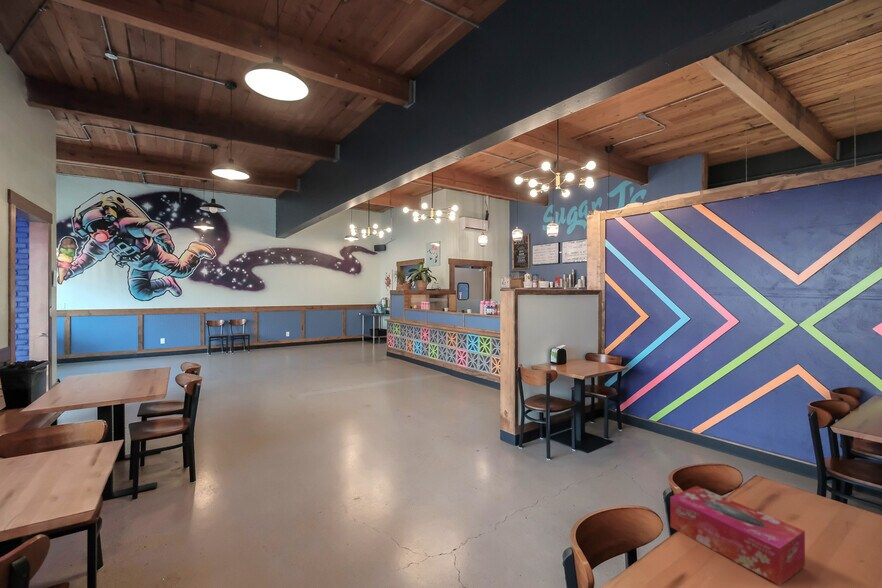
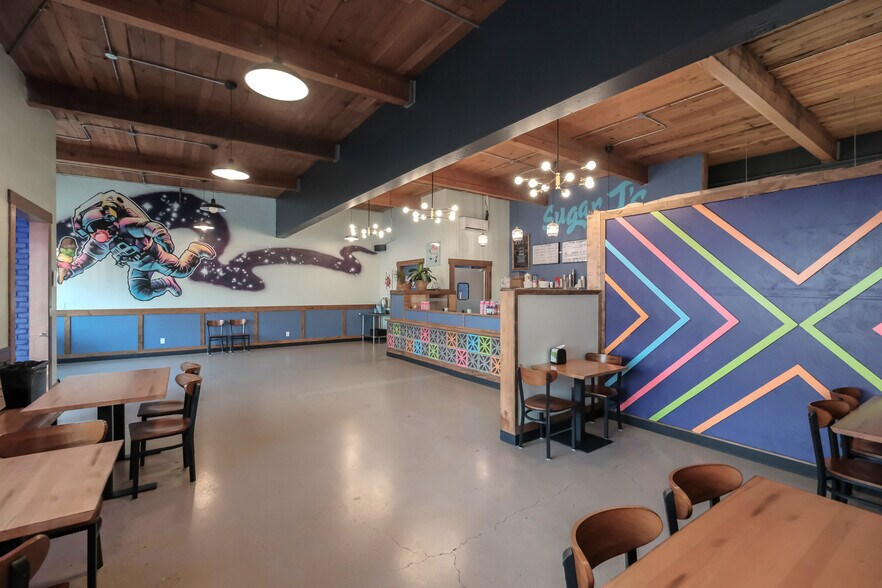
- tissue box (732, 528)
